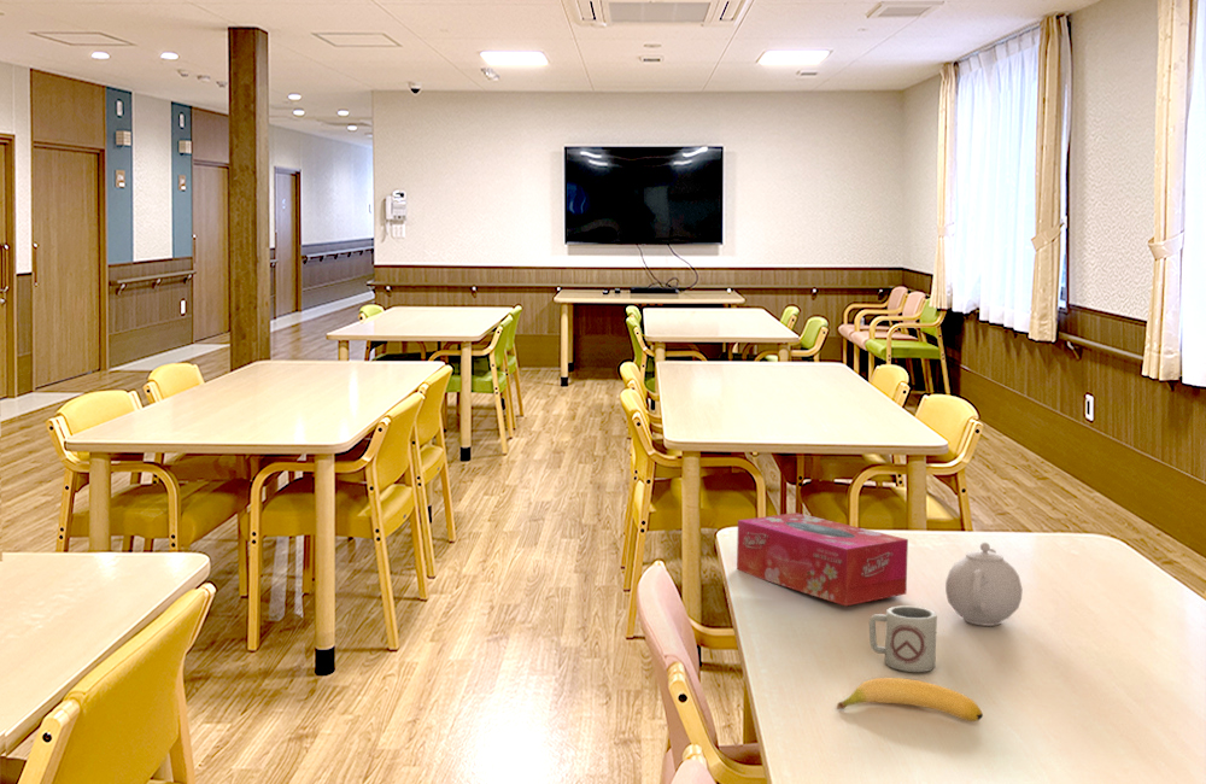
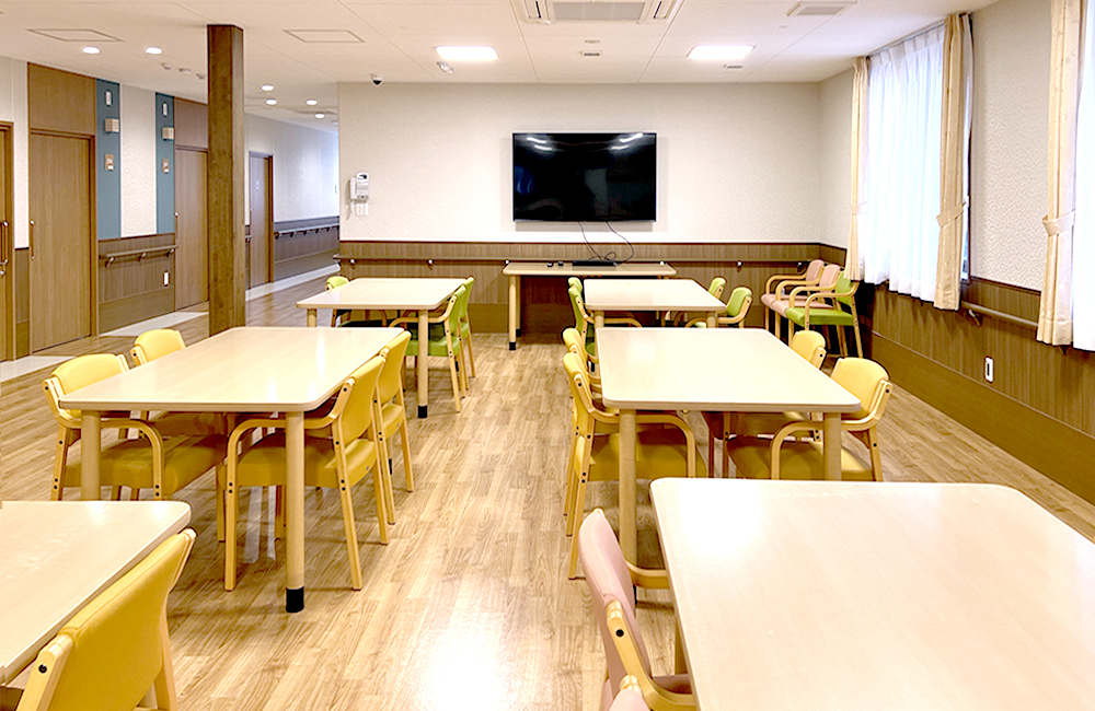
- cup (902, 637)
- banana (911, 698)
- teapot (983, 581)
- tissue box (819, 555)
